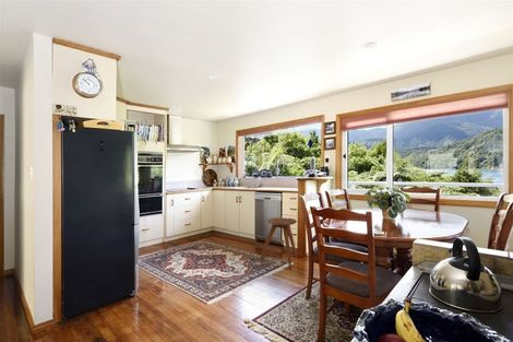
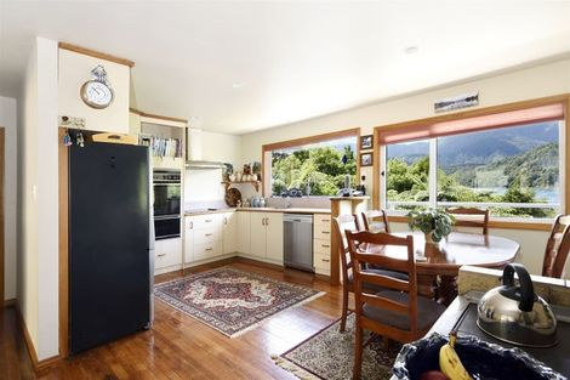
- stool (286, 239)
